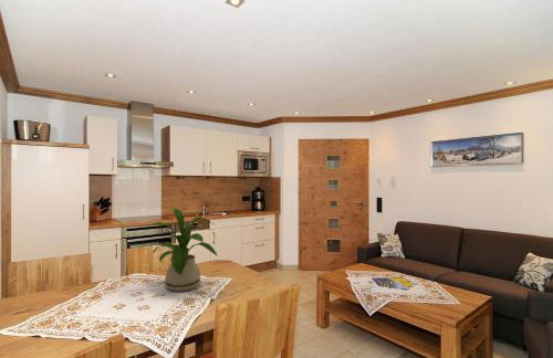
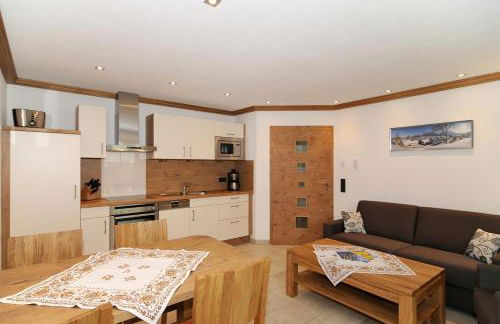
- house plant (180, 249)
